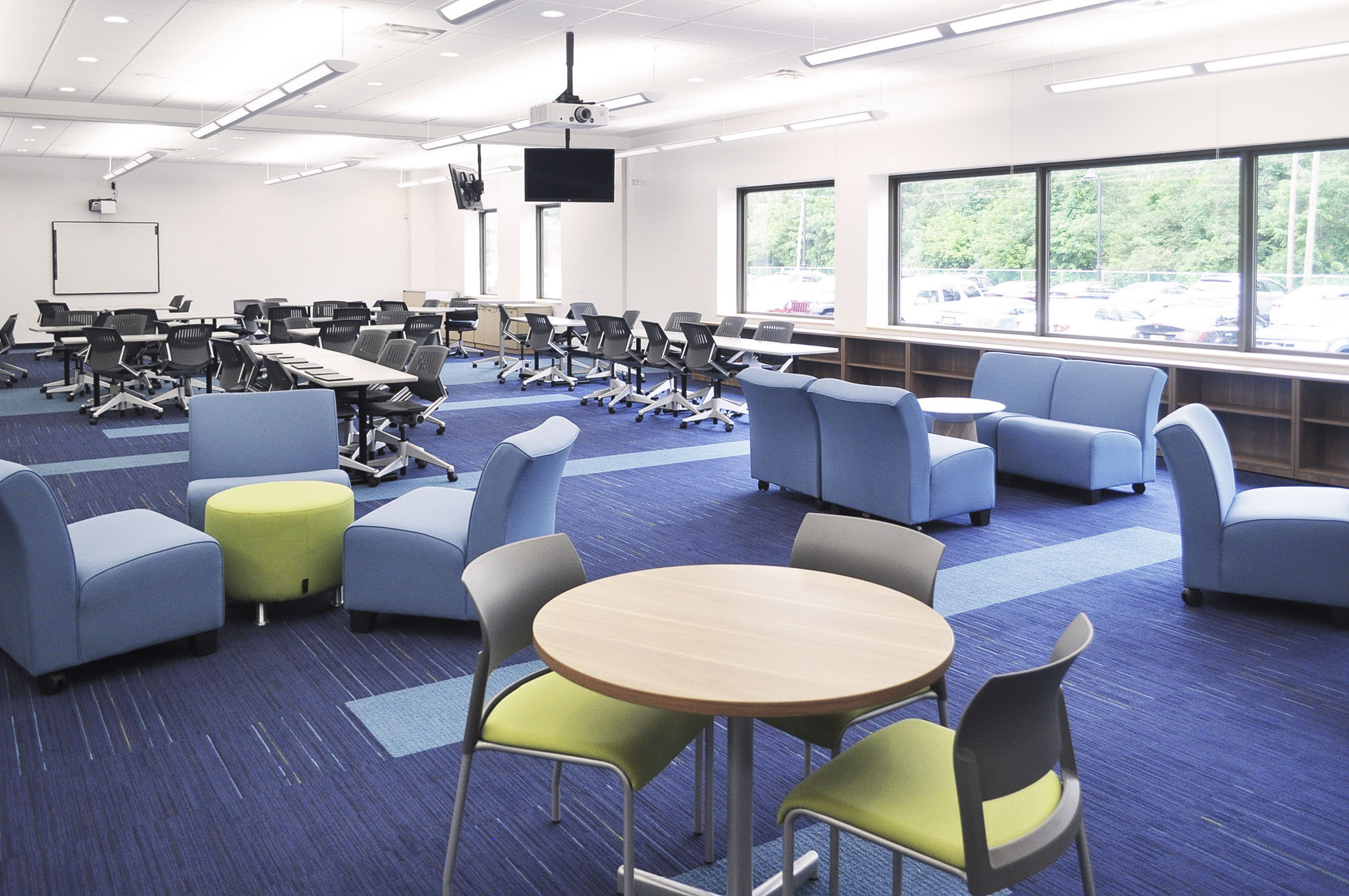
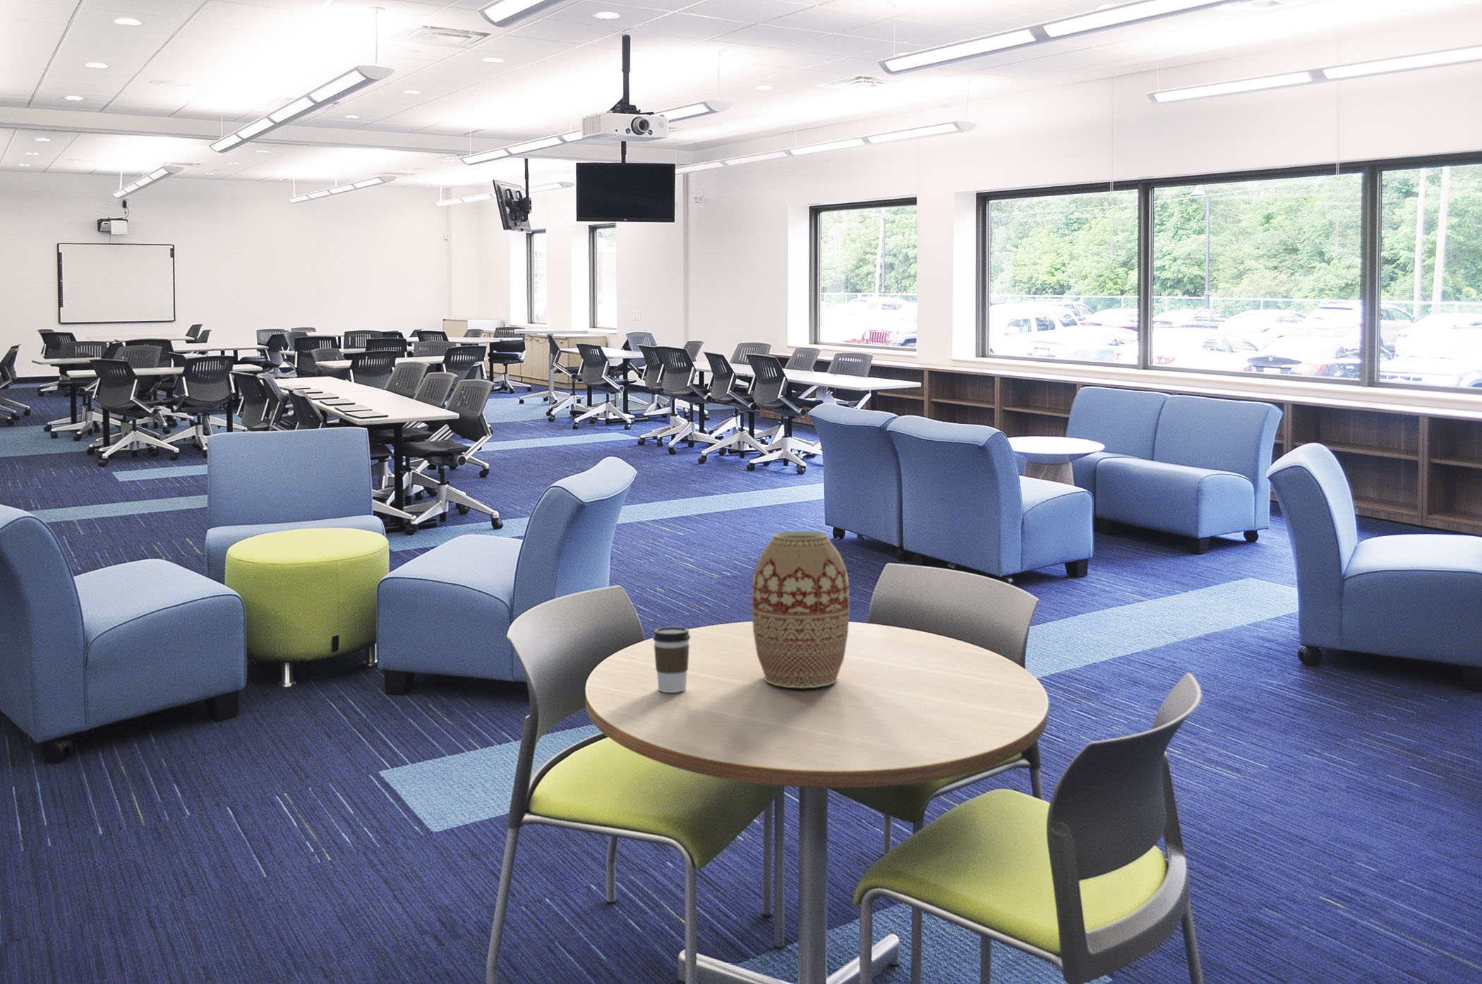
+ vase (800, 606)
+ coffee cup (671, 660)
